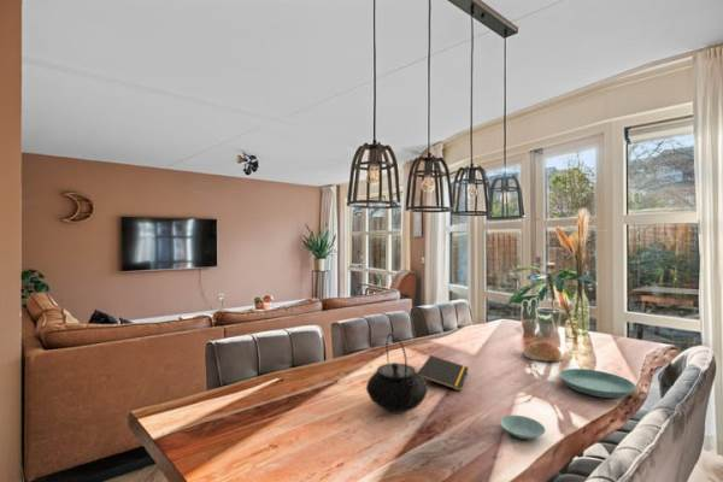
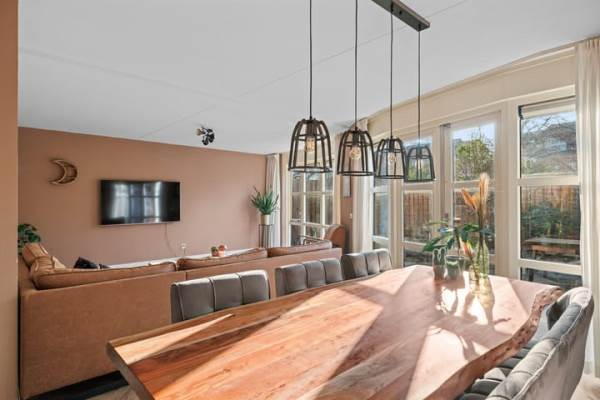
- teapot (399, 372)
- saucer (595, 383)
- notepad (443, 371)
- abalone shell (542, 348)
- saucer (522, 429)
